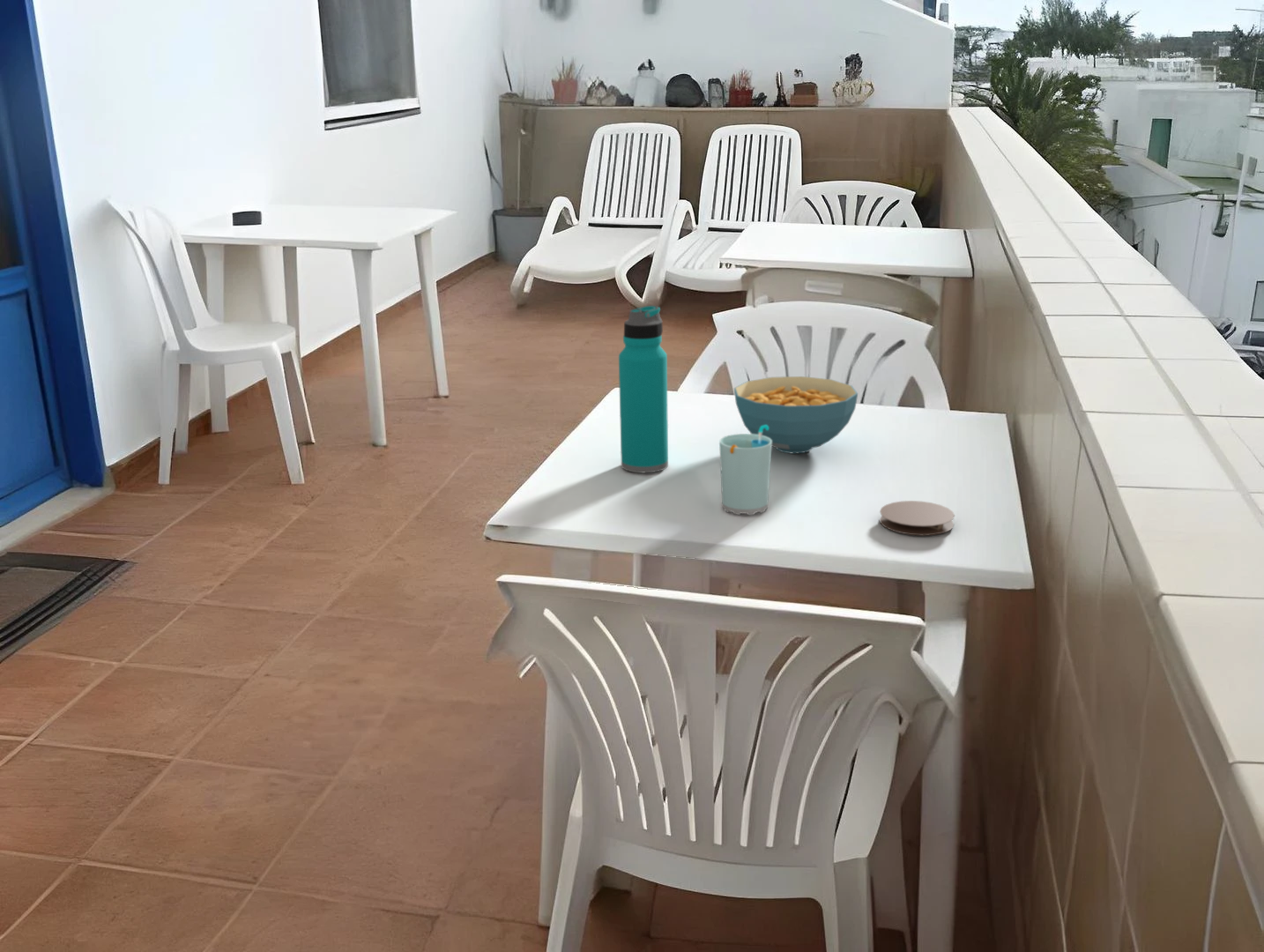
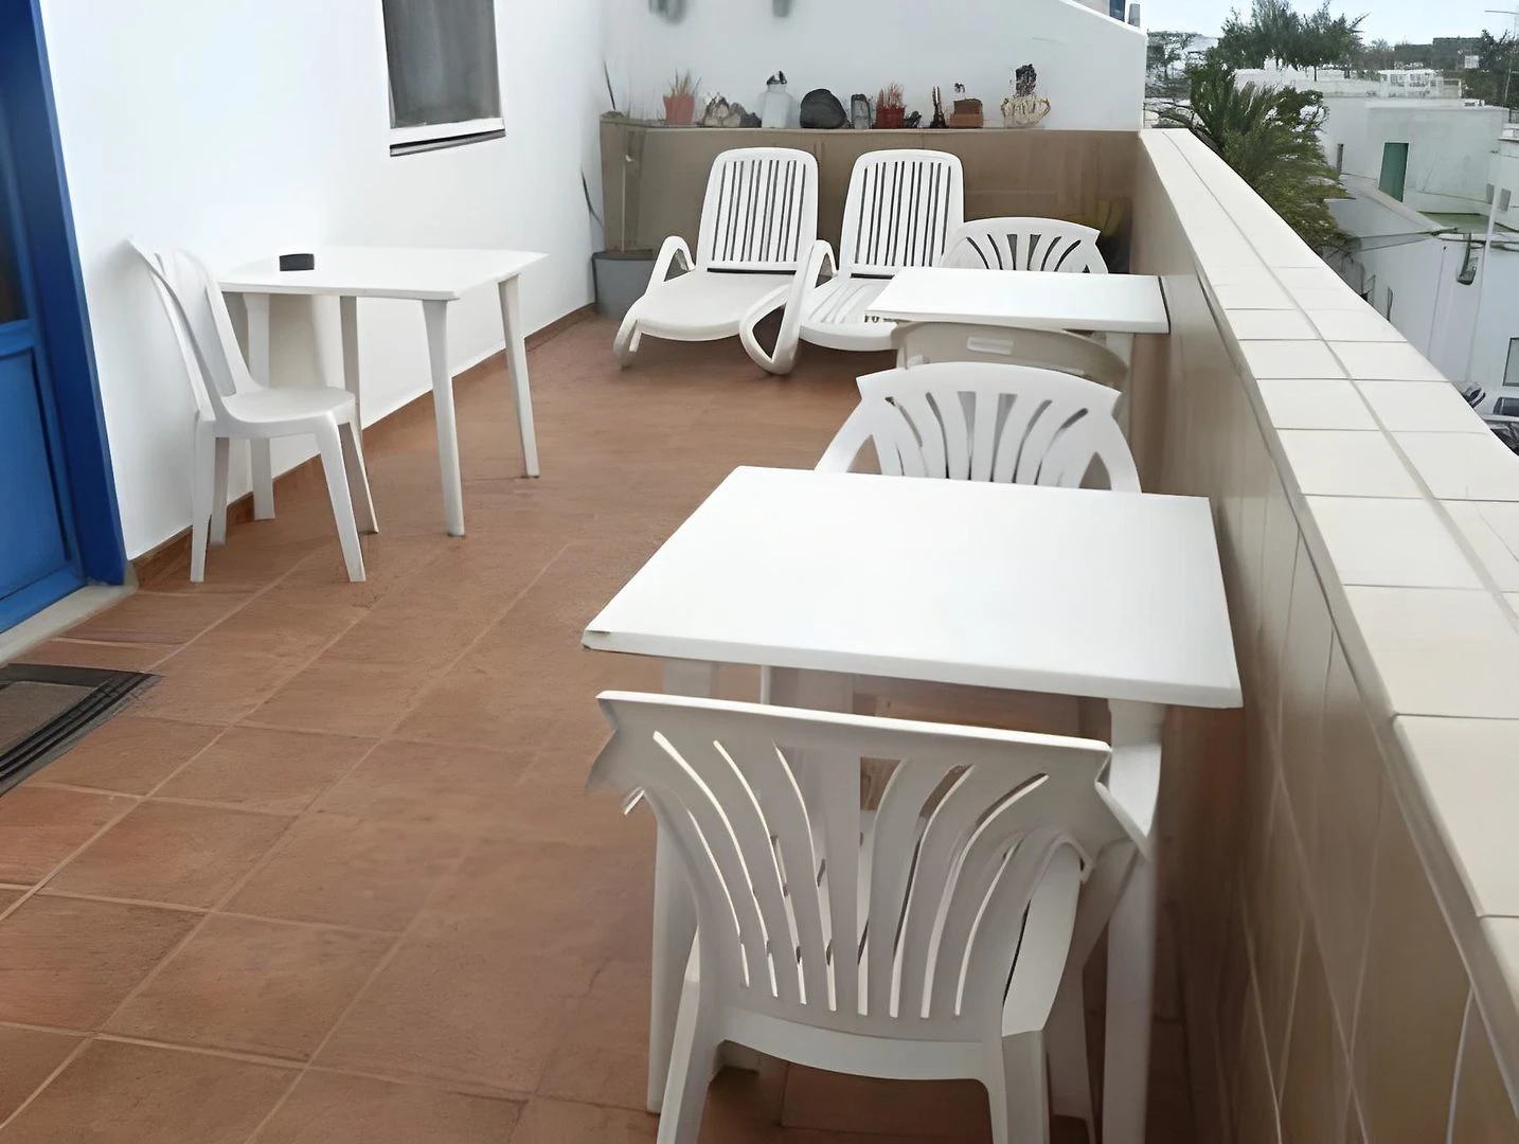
- coaster (916, 517)
- cereal bowl (794, 420)
- cup (744, 467)
- water bottle (643, 389)
